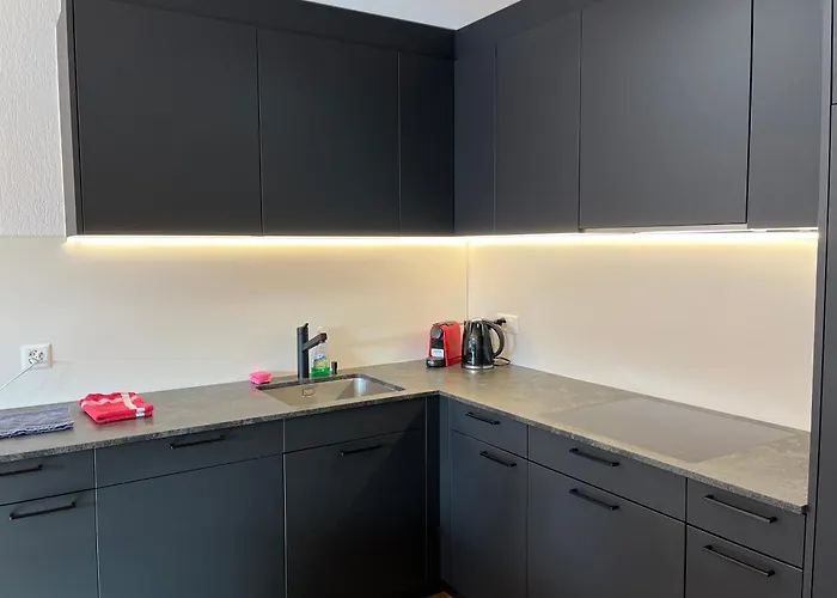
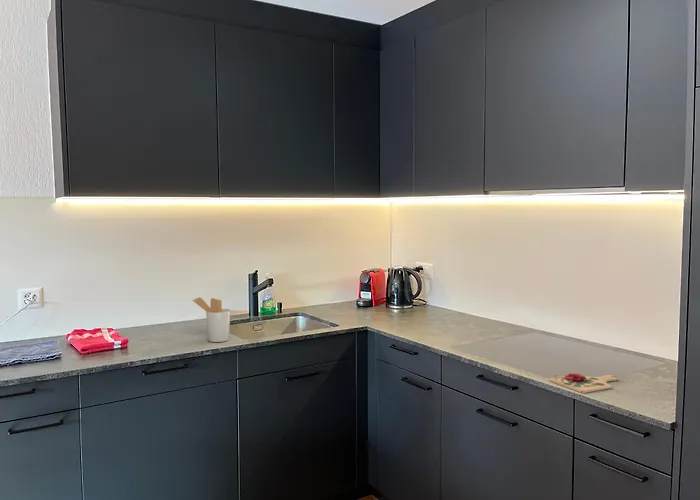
+ utensil holder (212, 318)
+ cutting board (590, 378)
